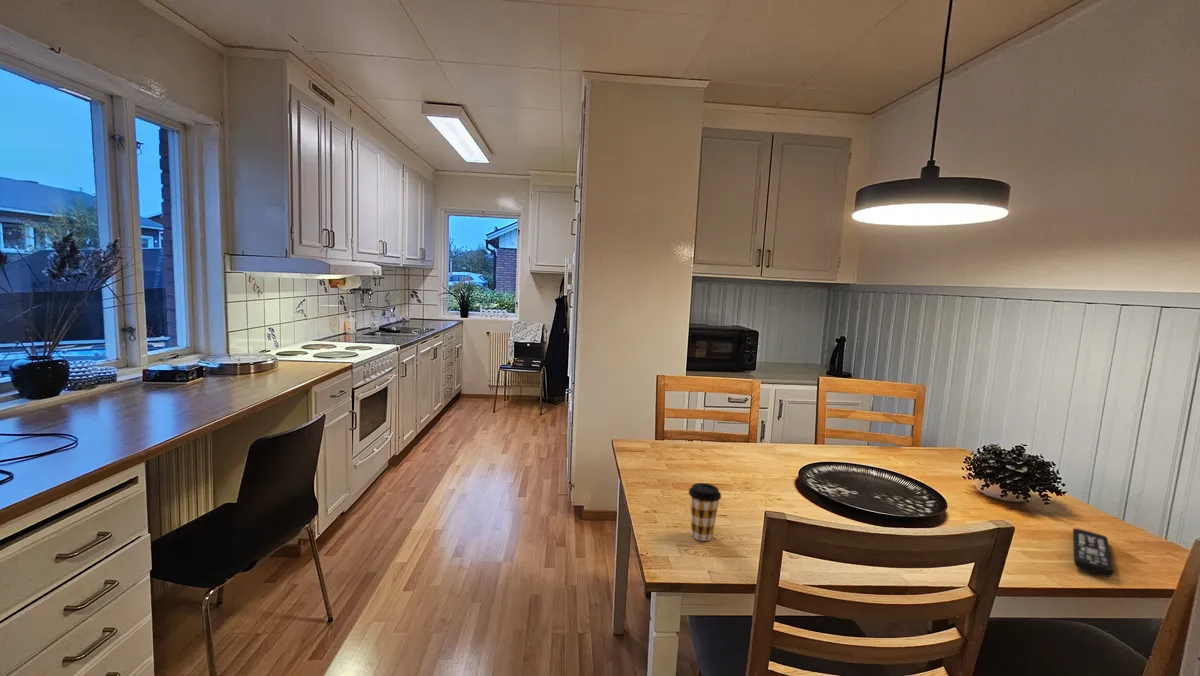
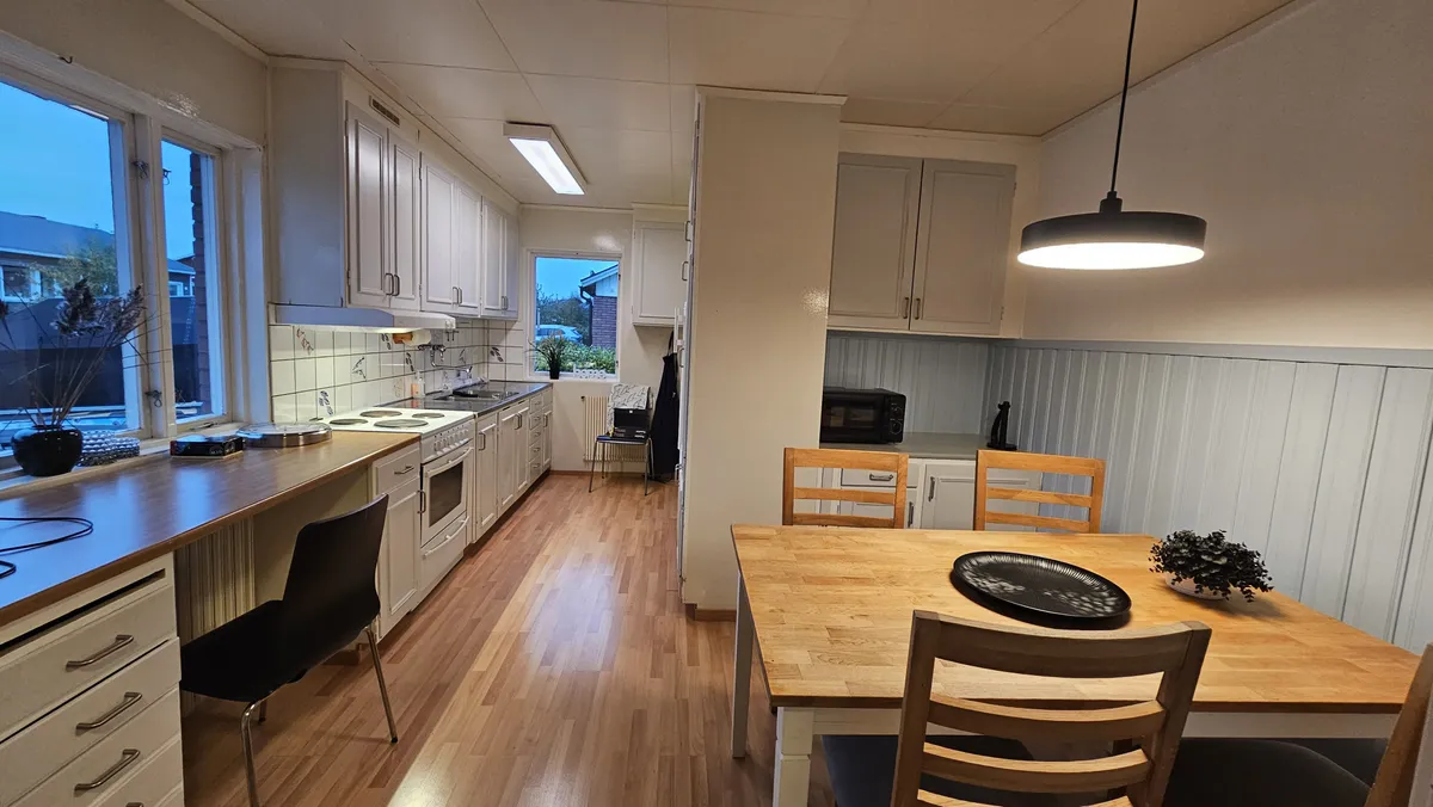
- coffee cup (703, 512)
- remote control (1091, 551)
